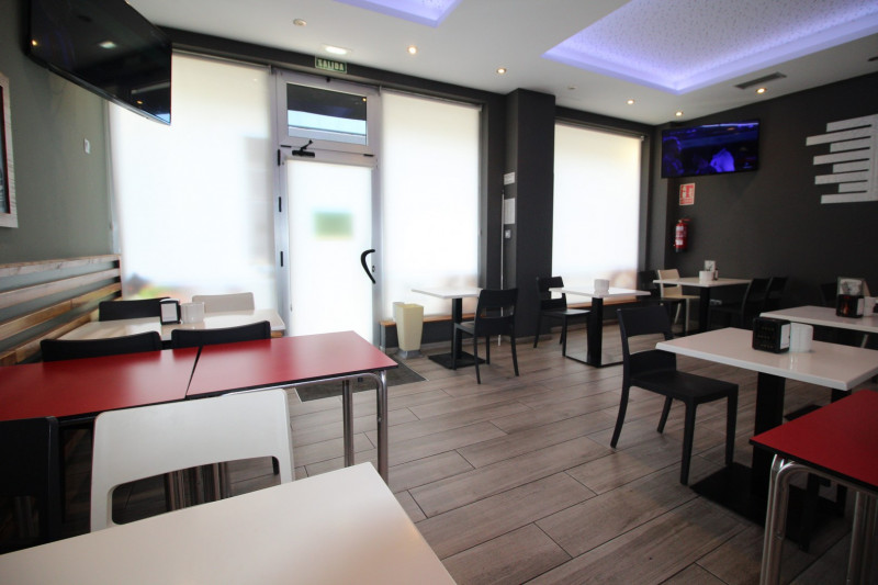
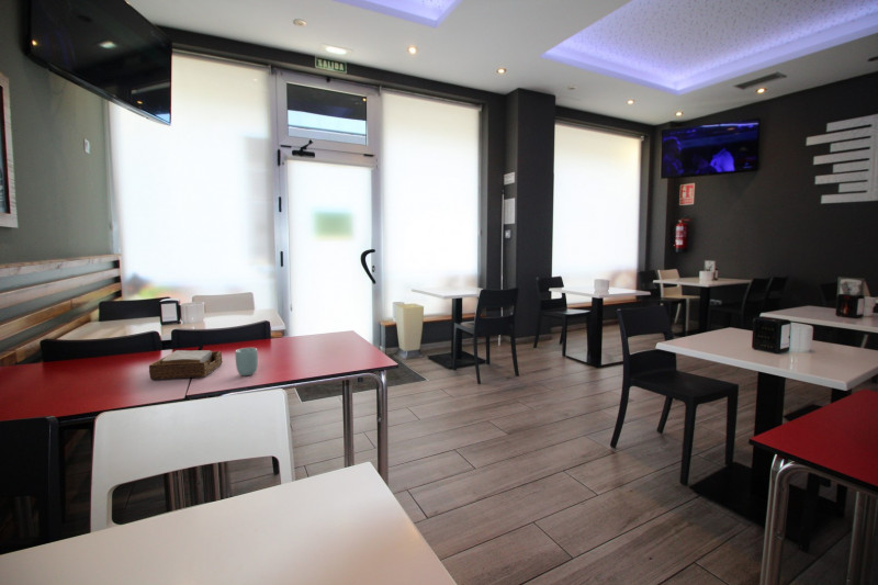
+ cup (246, 361)
+ napkin holder (187, 362)
